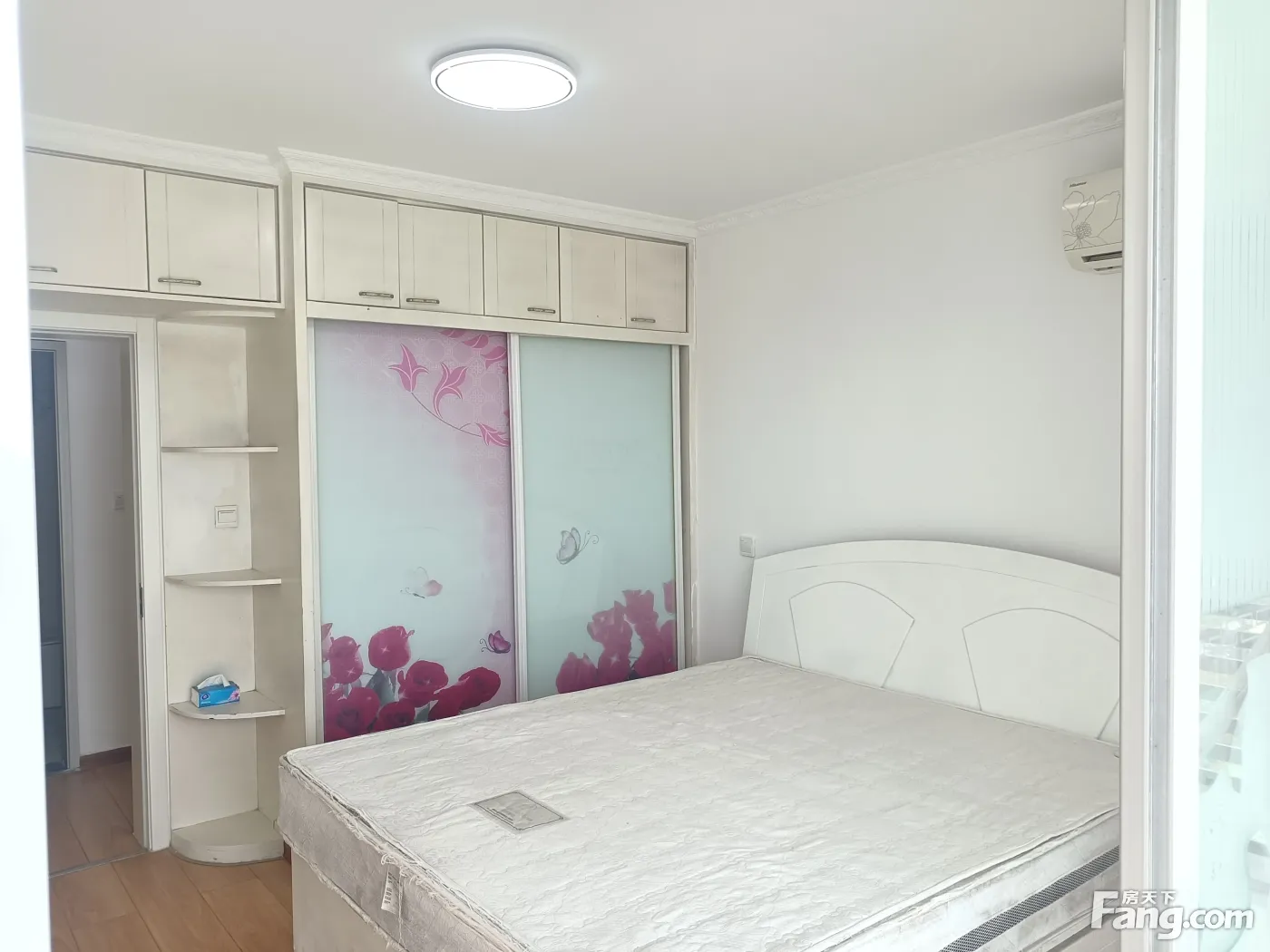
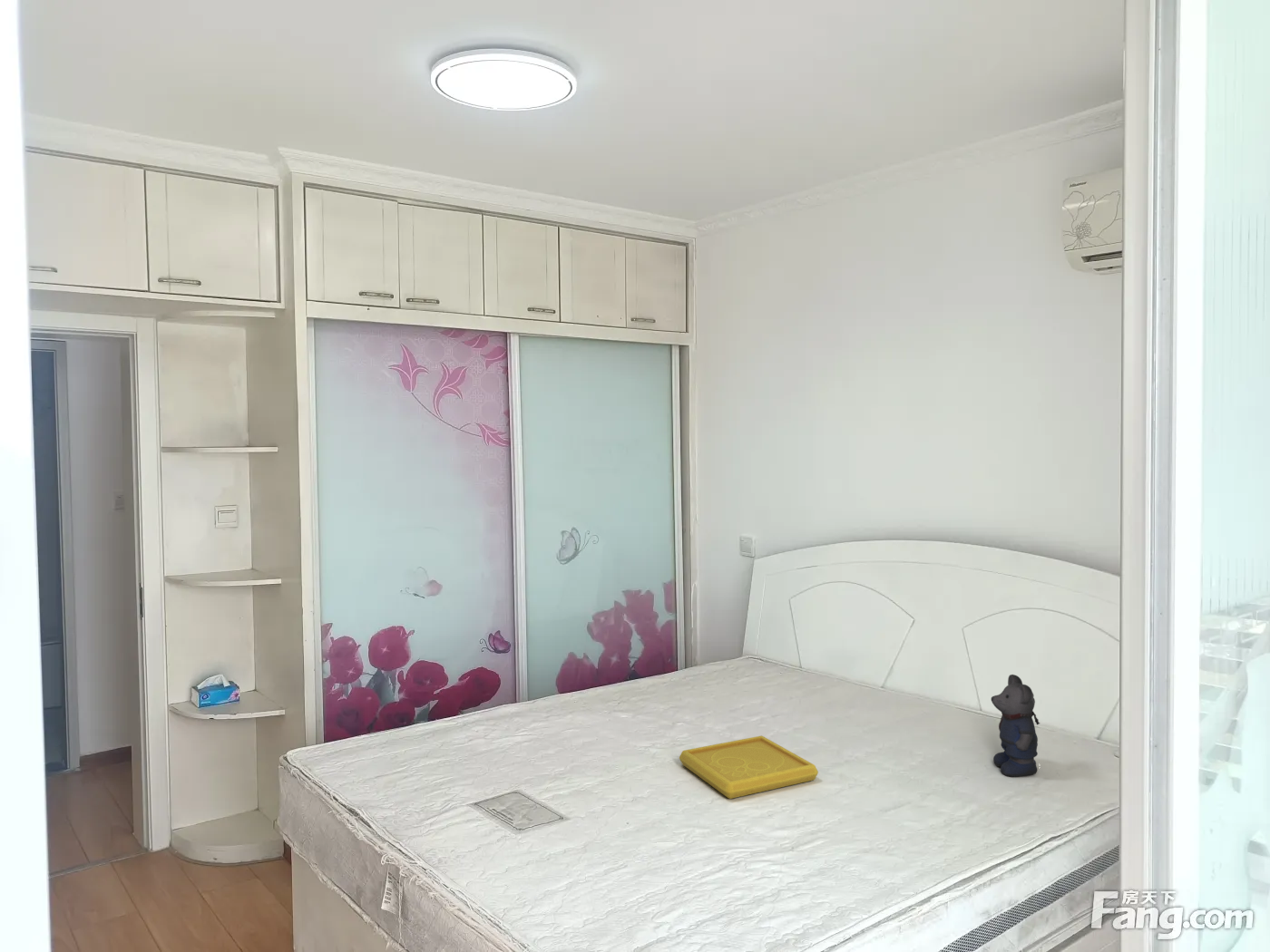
+ bear (1014, 719)
+ serving tray (747, 764)
